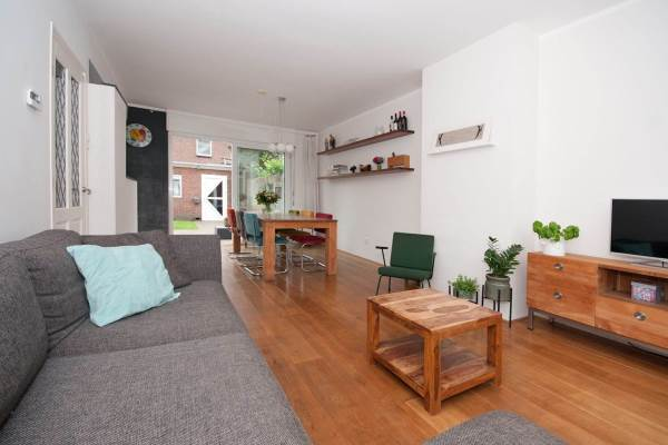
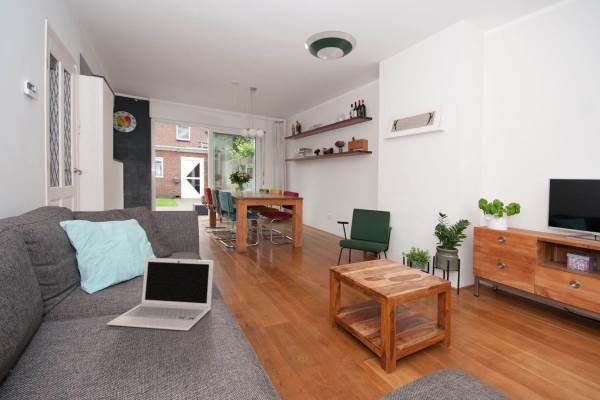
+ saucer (330, 51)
+ laptop (164, 290)
